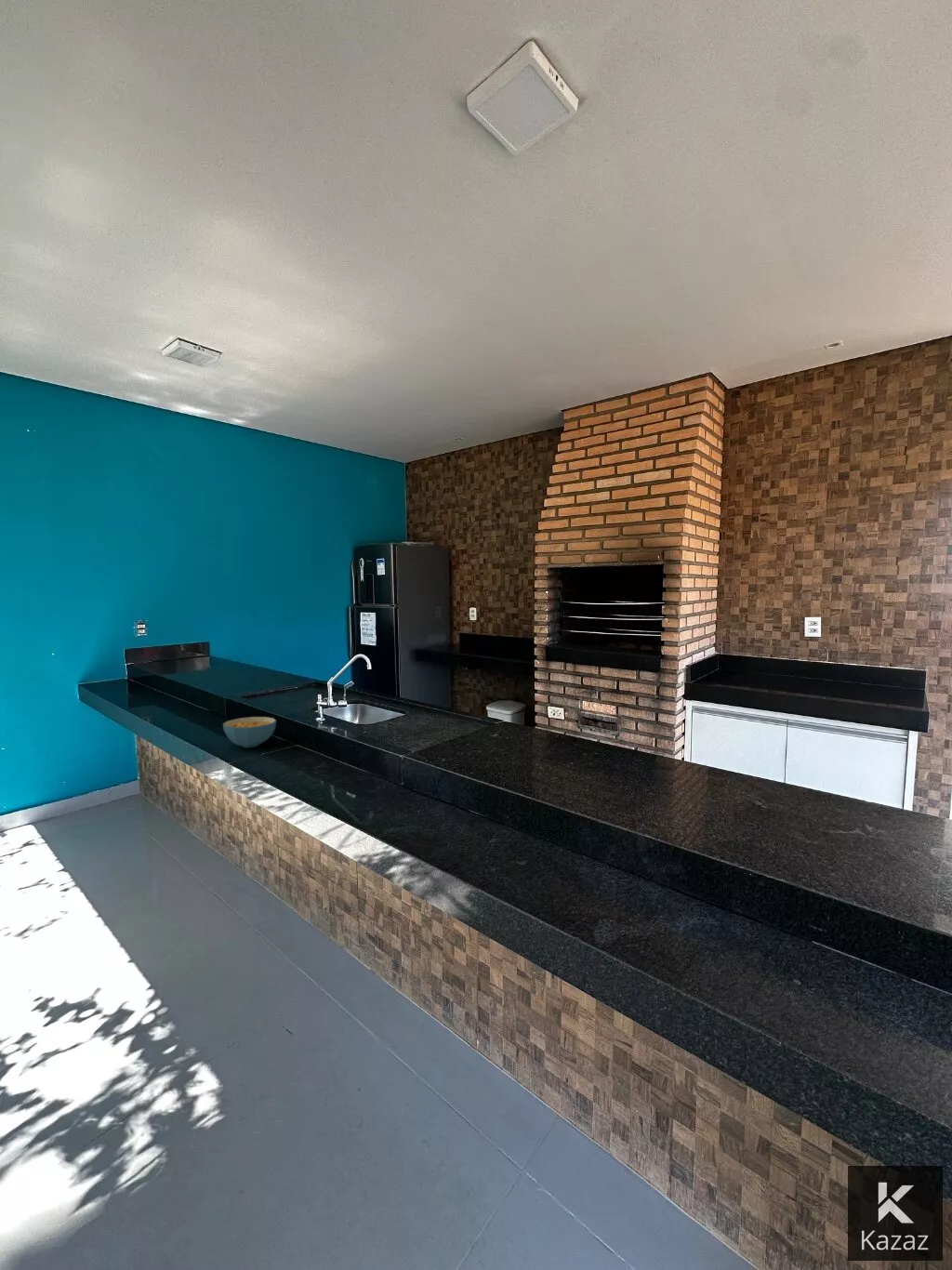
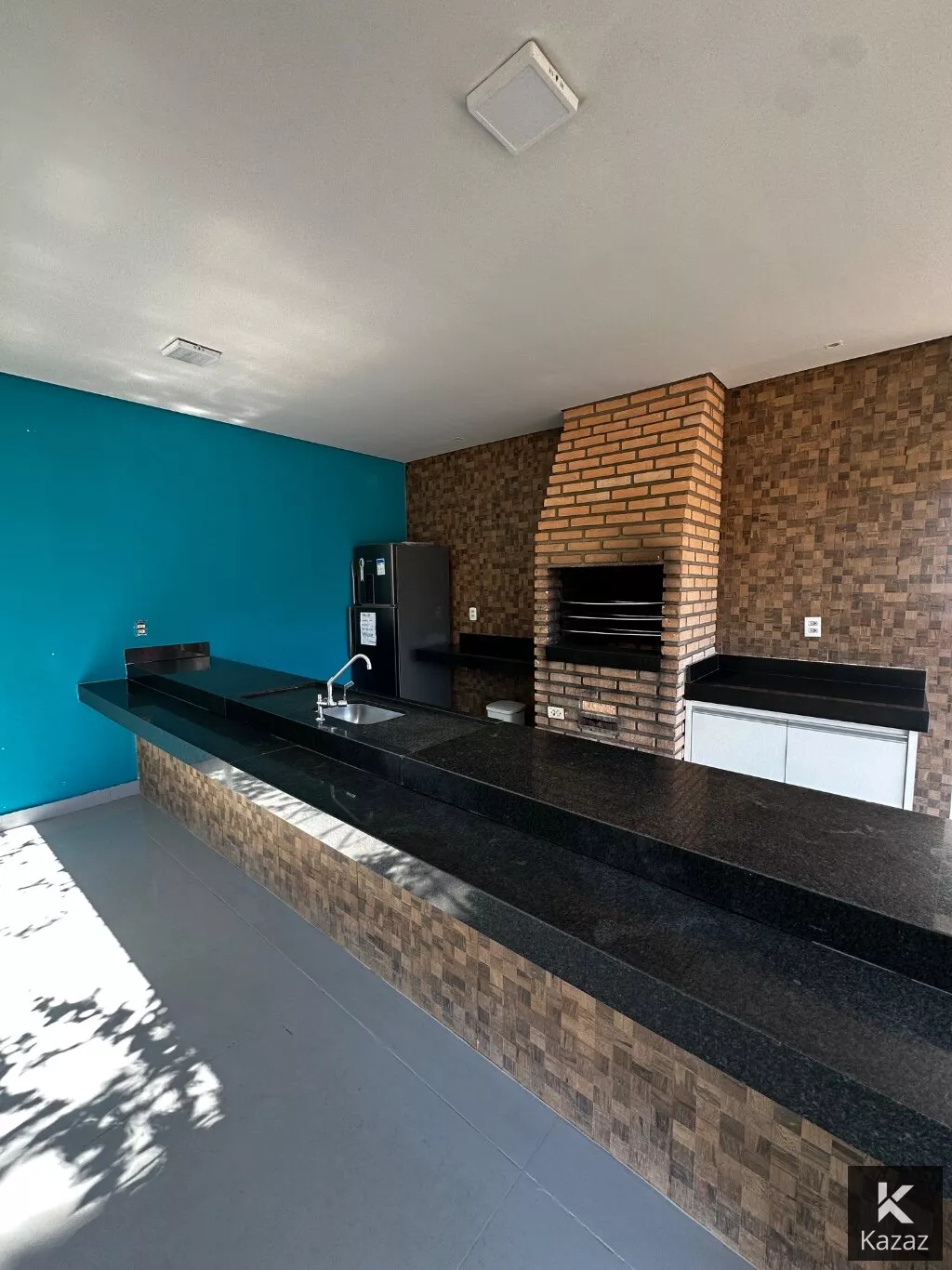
- cereal bowl (250, 734)
